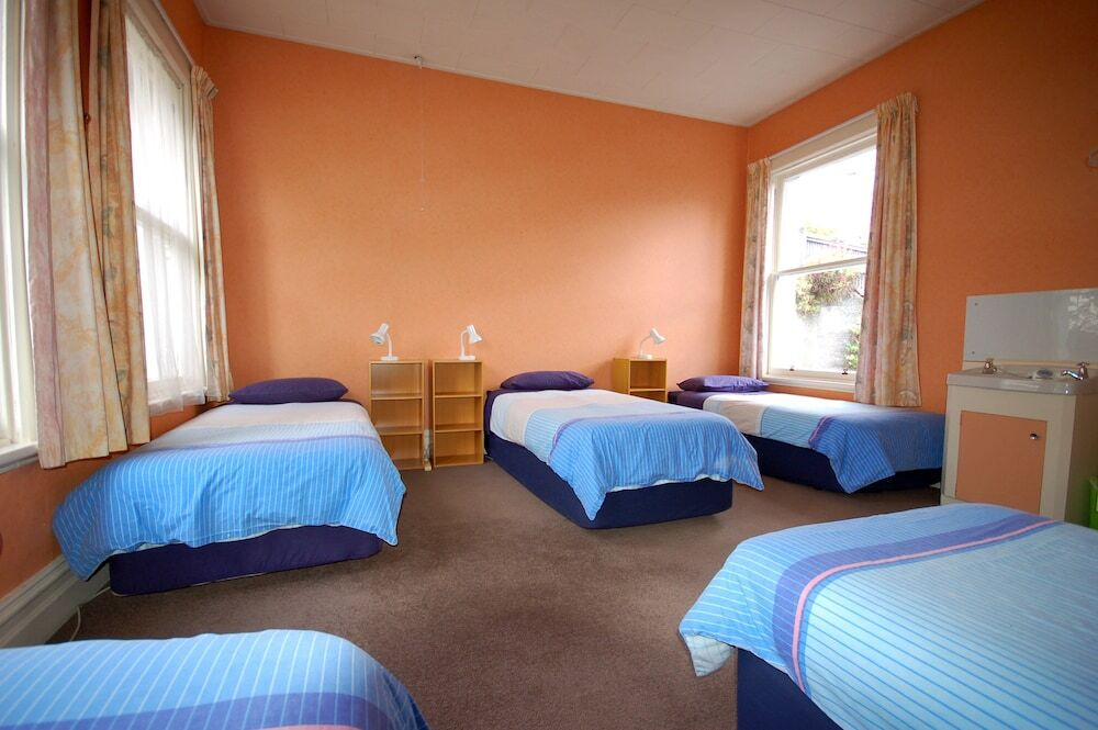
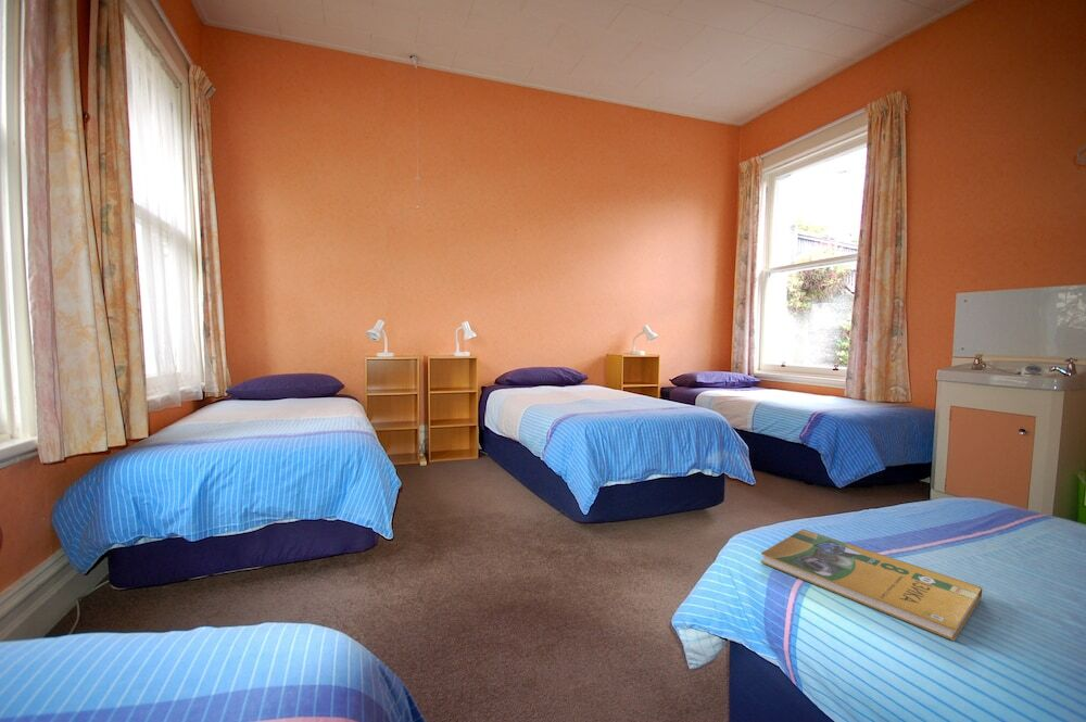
+ booklet (863, 573)
